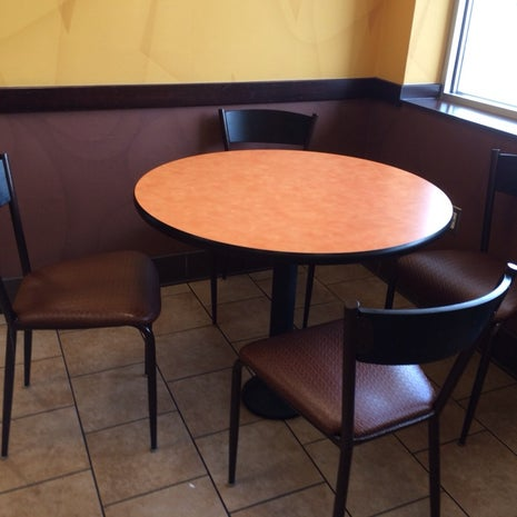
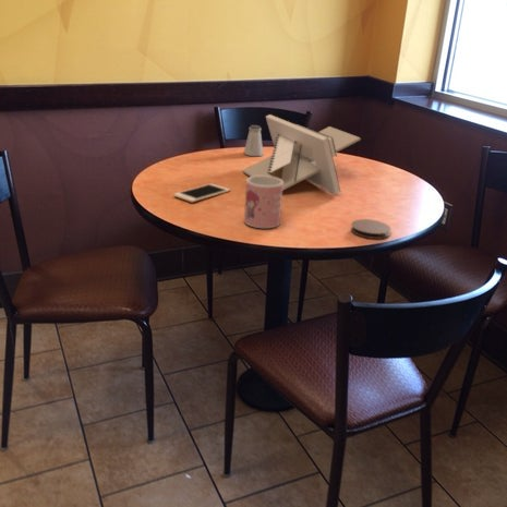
+ architectural model (302, 152)
+ coaster (370, 228)
+ cell phone (202, 192)
+ mug (264, 200)
+ saltshaker (254, 140)
